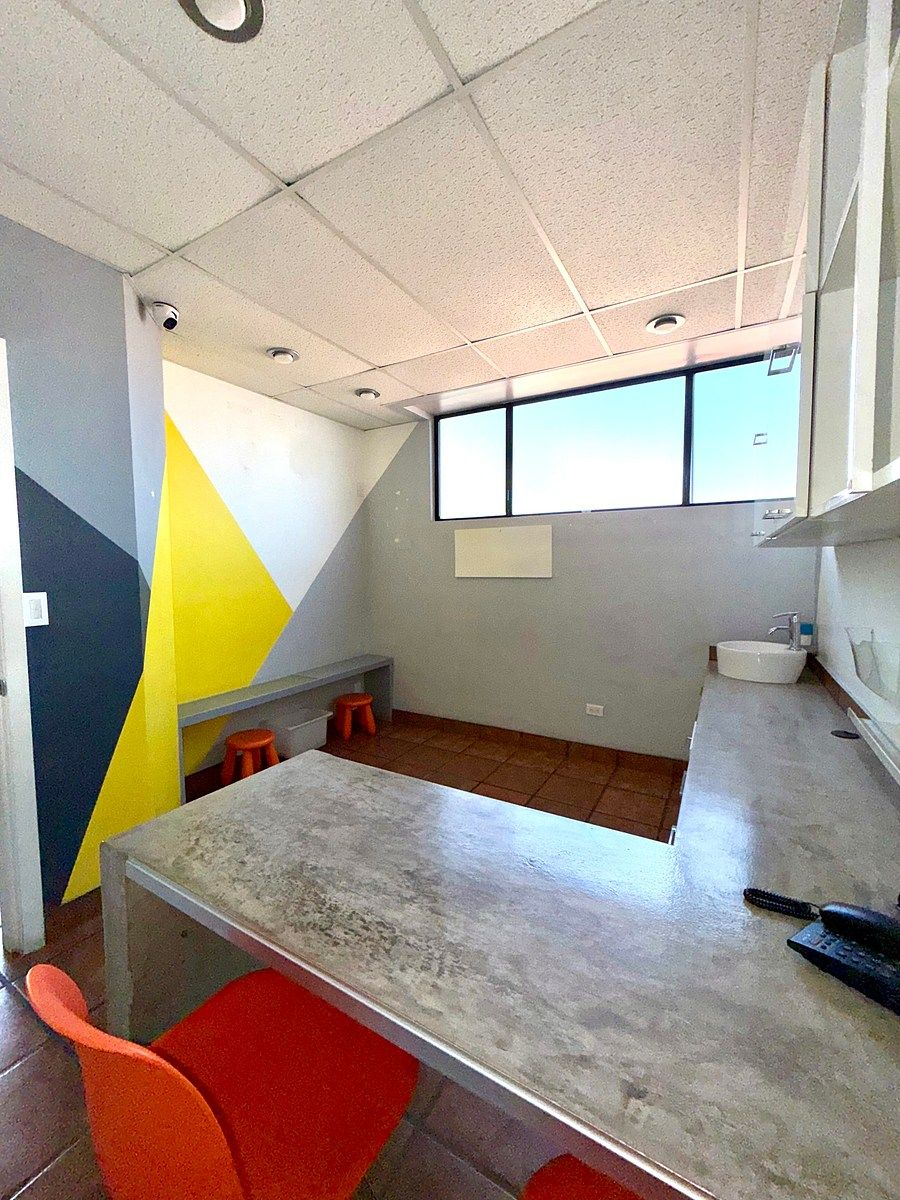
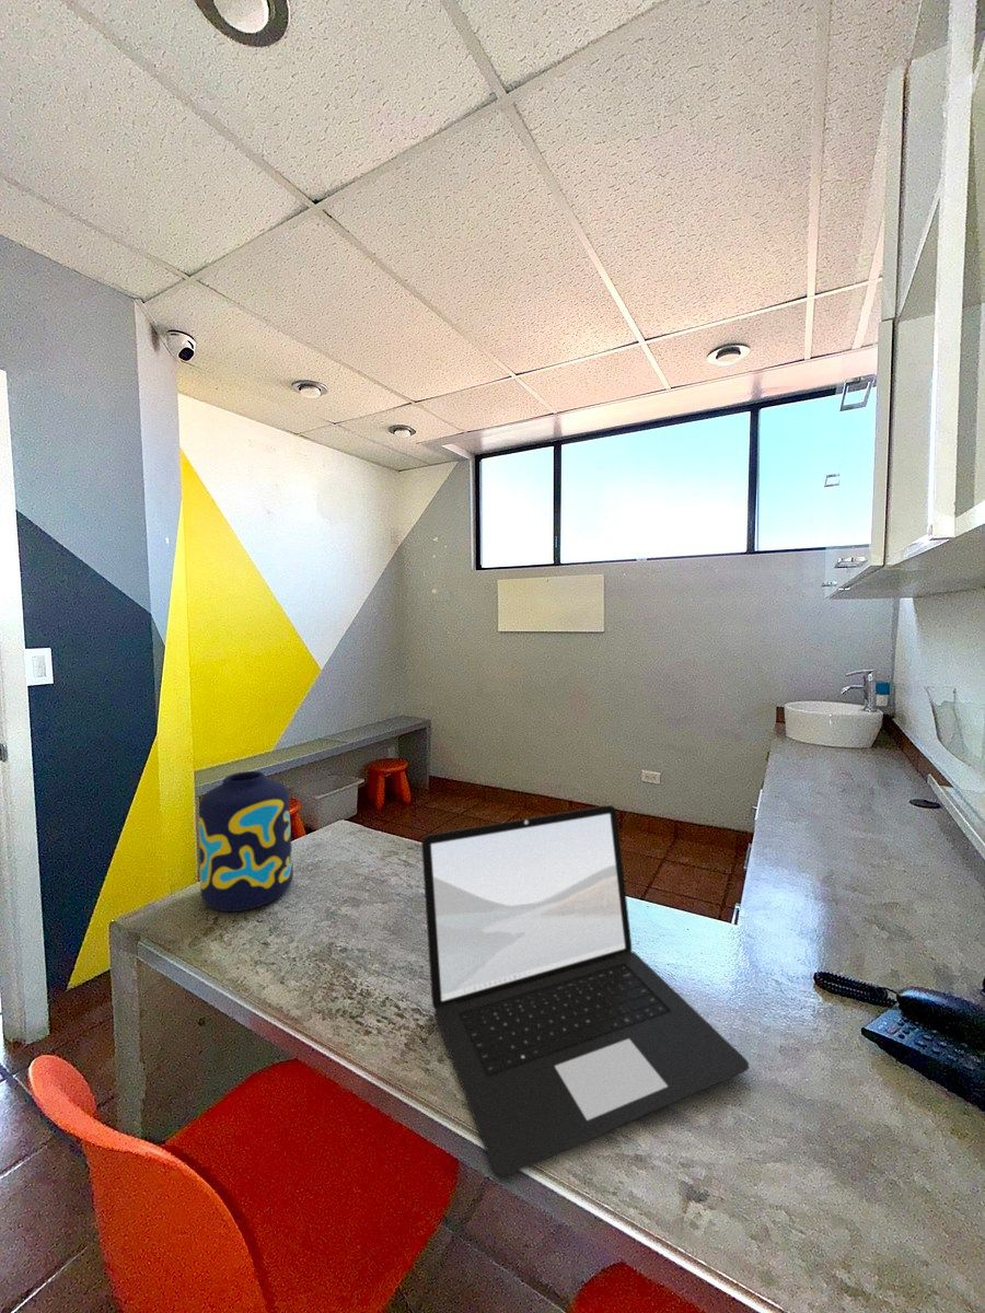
+ laptop (571, 942)
+ vase (246, 835)
